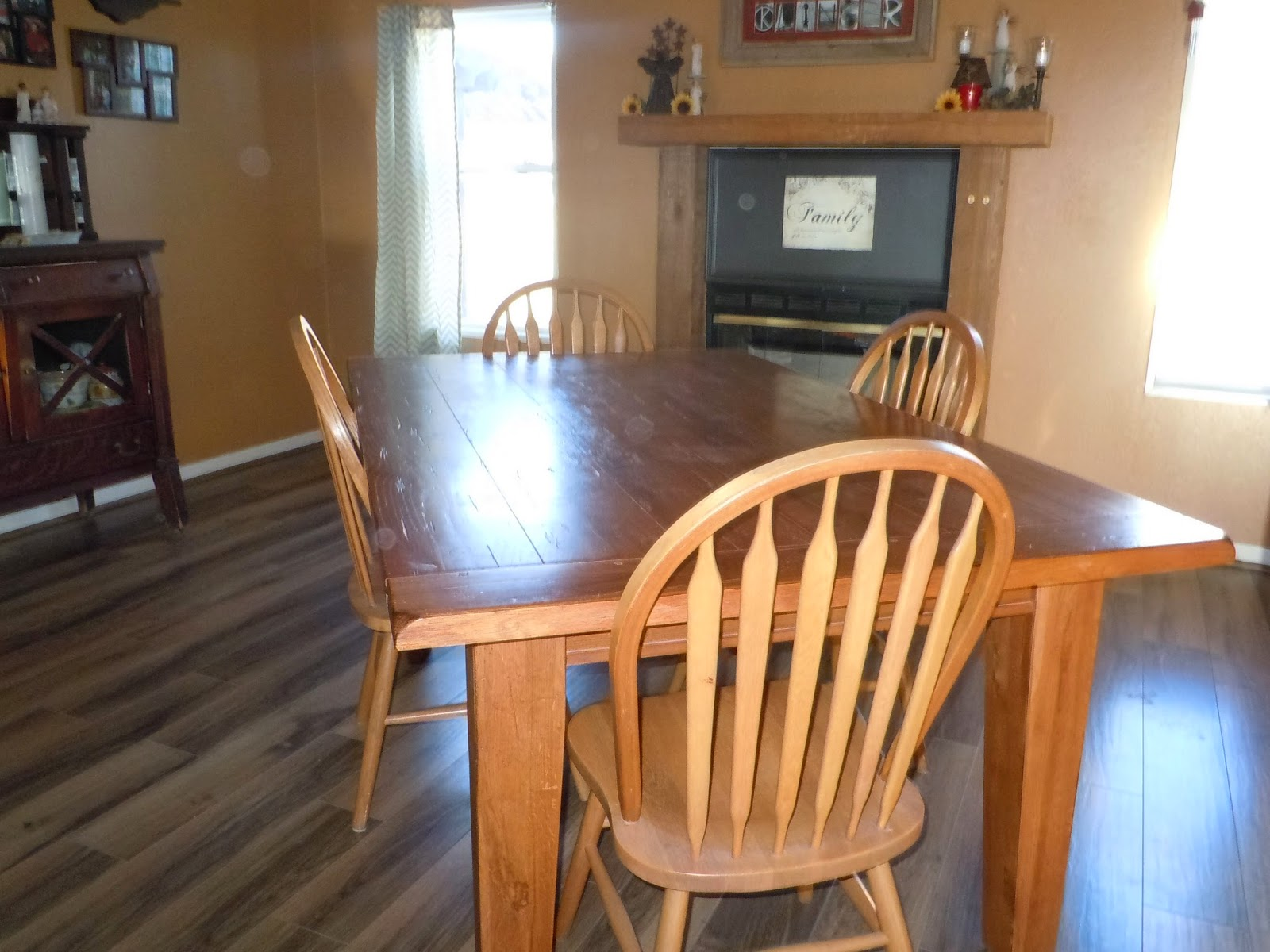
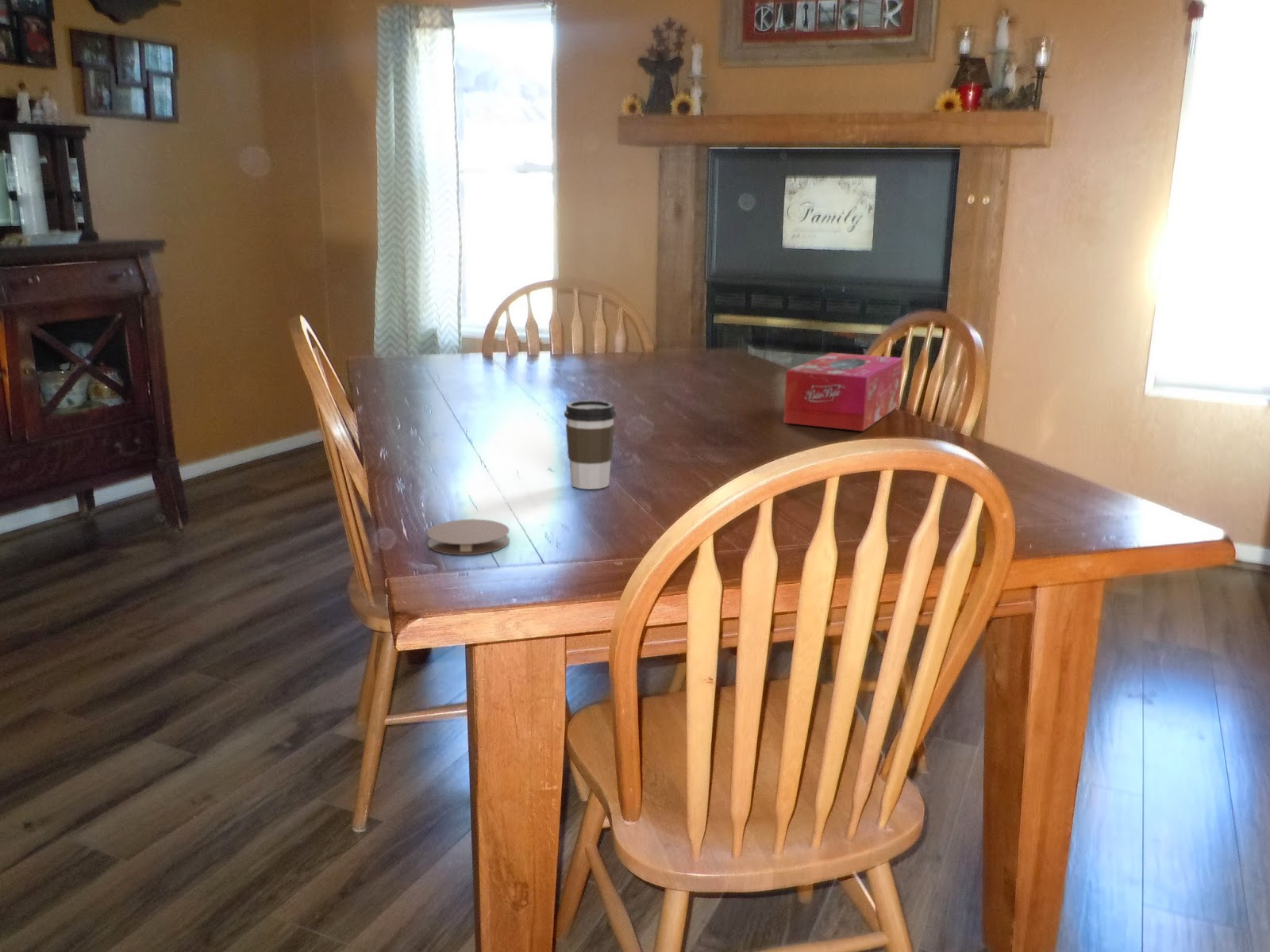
+ coffee cup (590, 444)
+ tissue box (845, 389)
+ coaster (468, 536)
